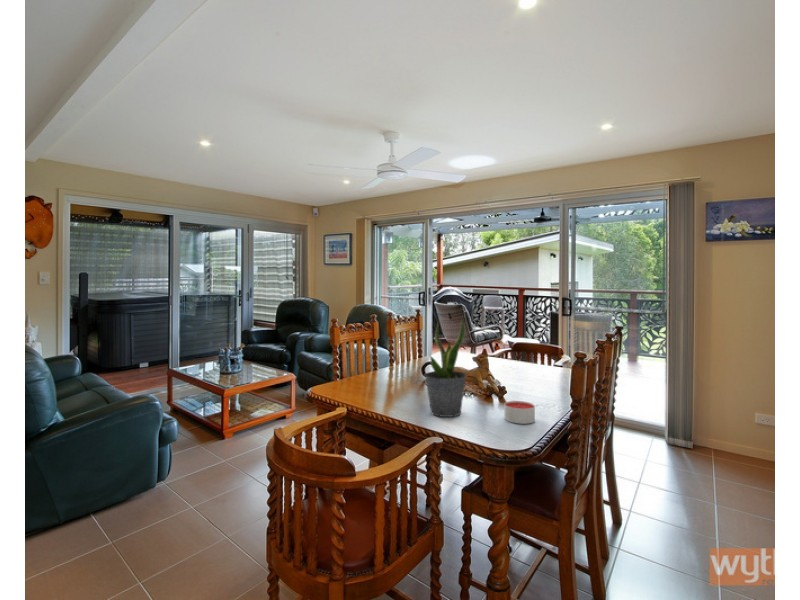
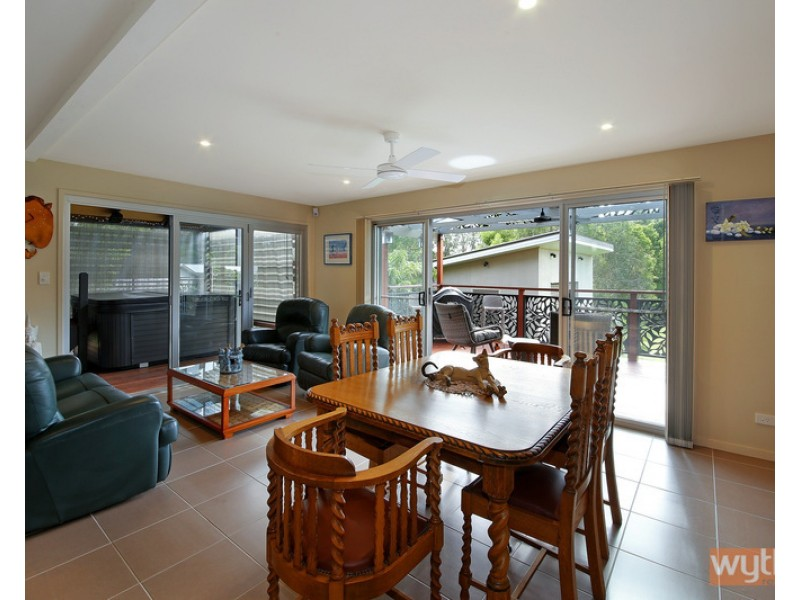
- candle (519, 411)
- potted plant (445, 366)
